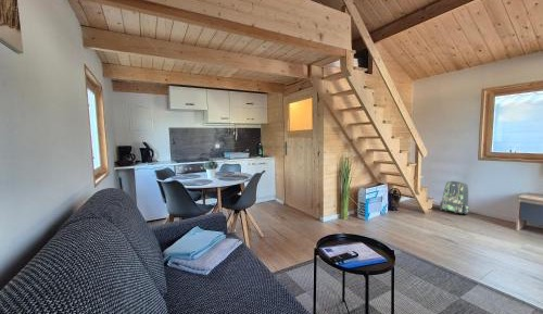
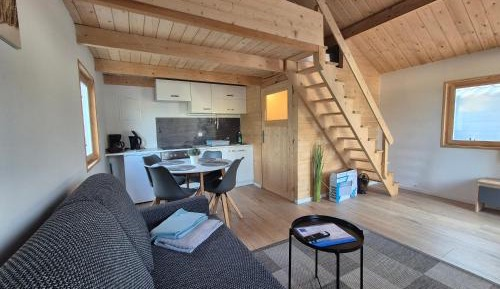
- backpack (456, 196)
